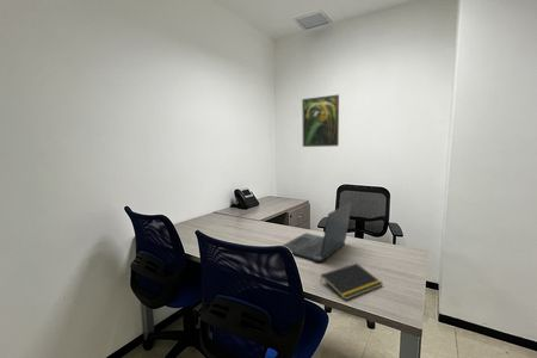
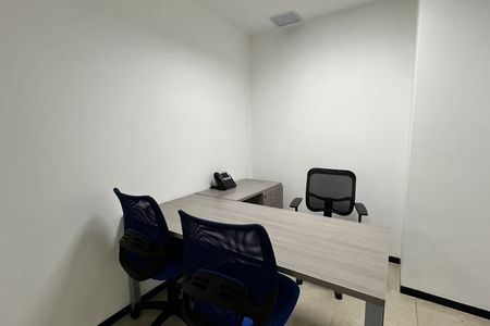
- notepad (351, 279)
- laptop (310, 234)
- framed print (320, 122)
